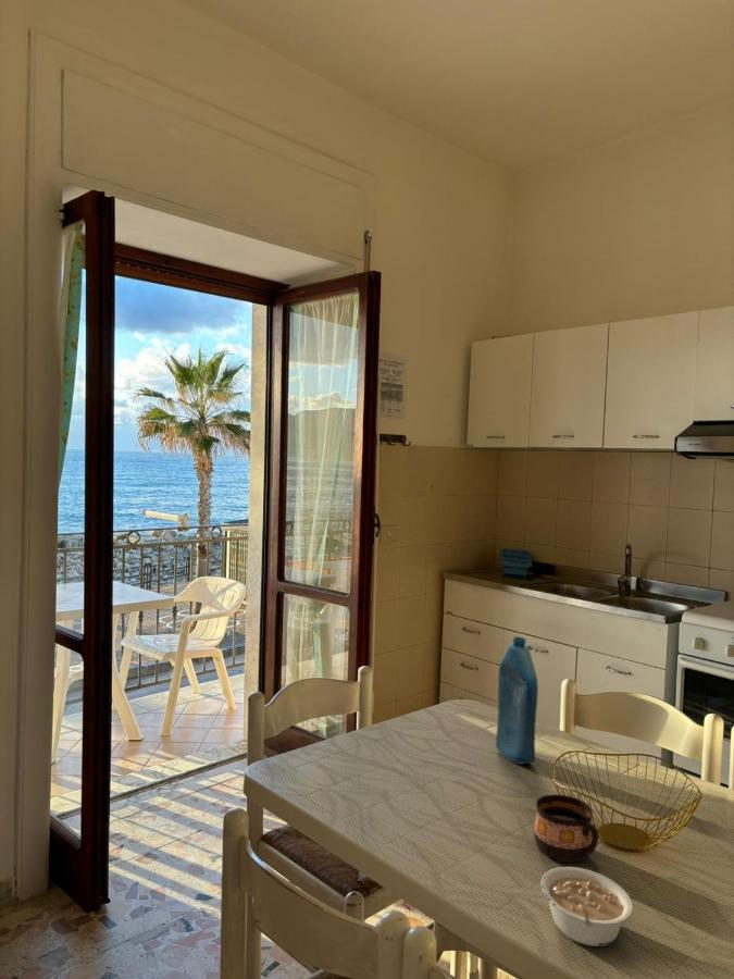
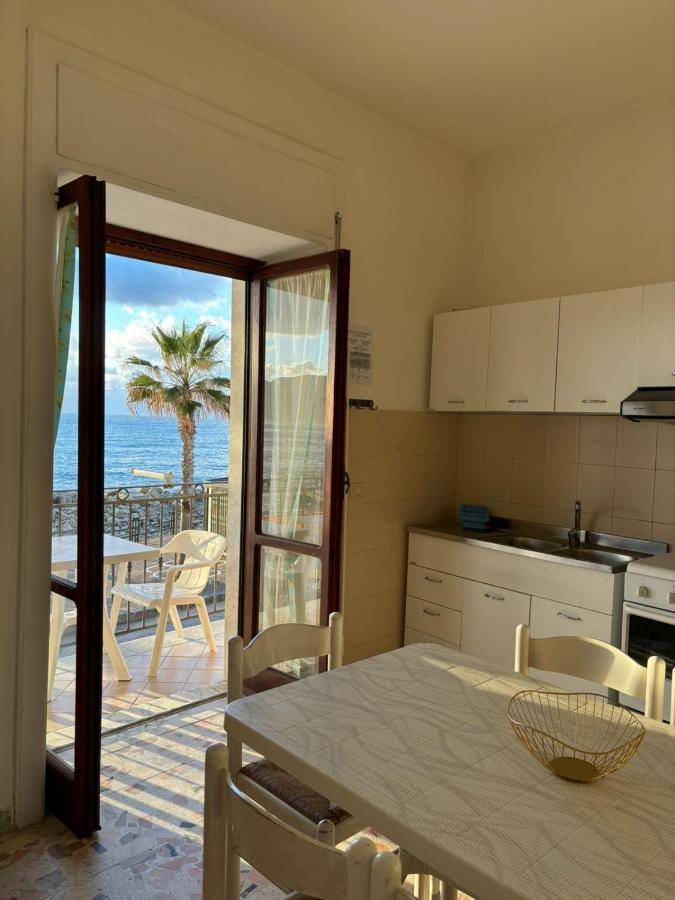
- bottle (517, 697)
- legume (587, 908)
- cup (563, 830)
